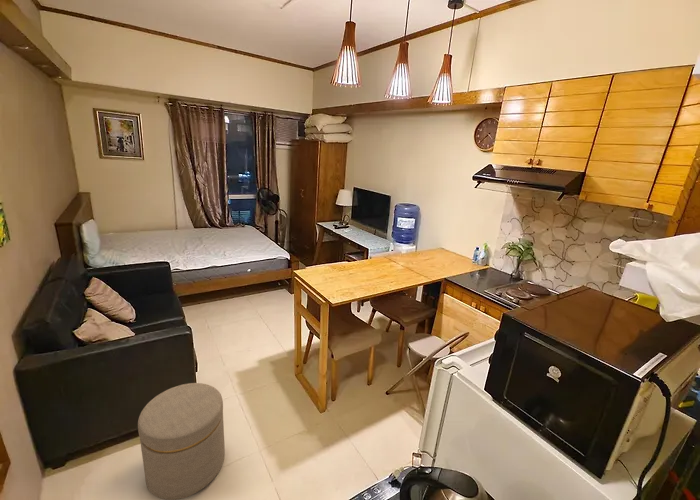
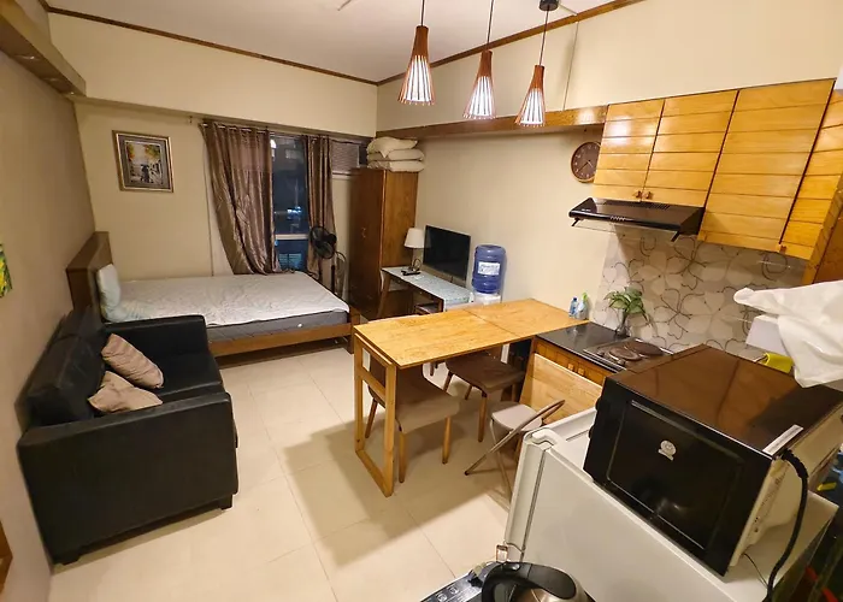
- ottoman (184, 437)
